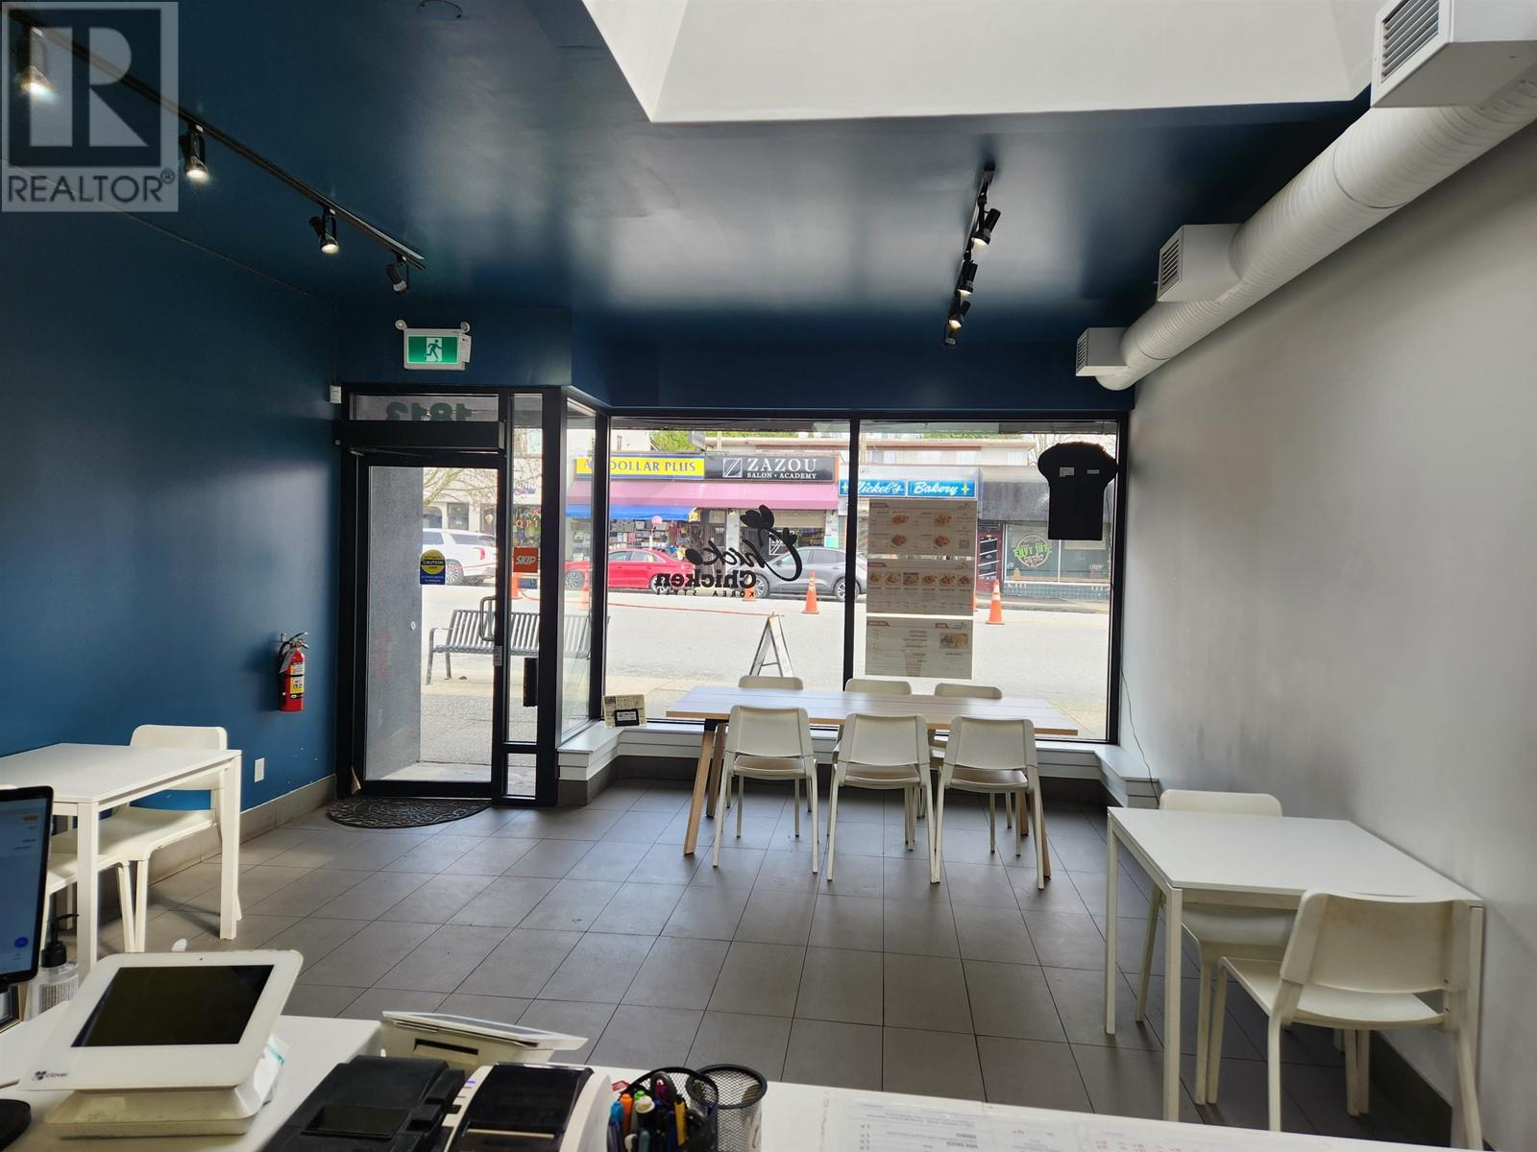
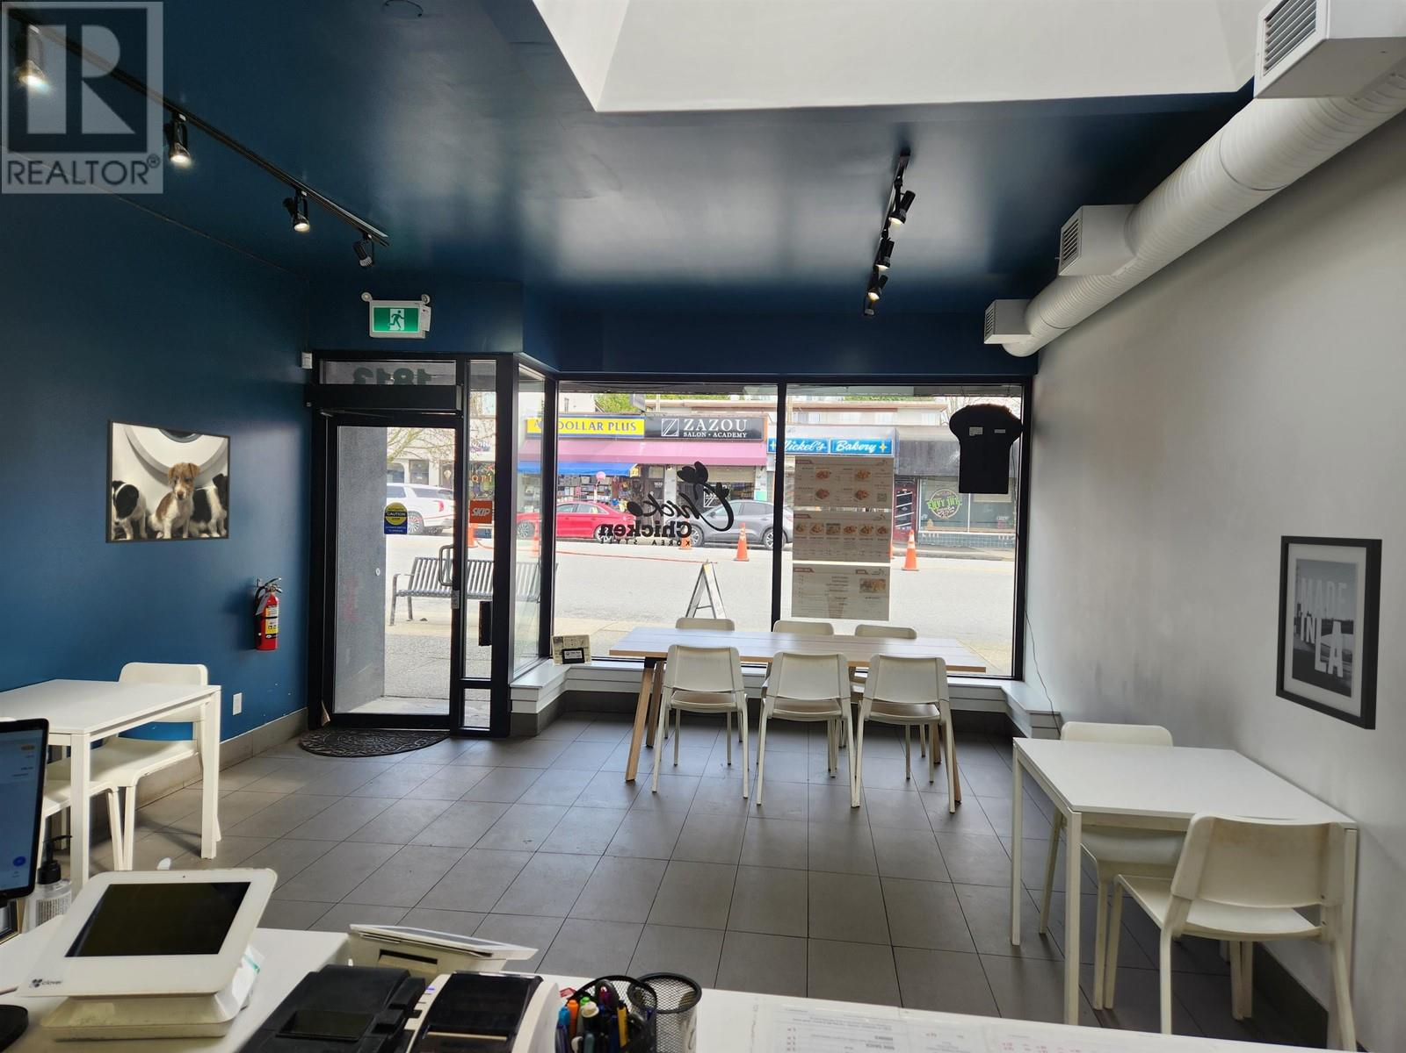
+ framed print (173, 484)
+ wall art (1324, 624)
